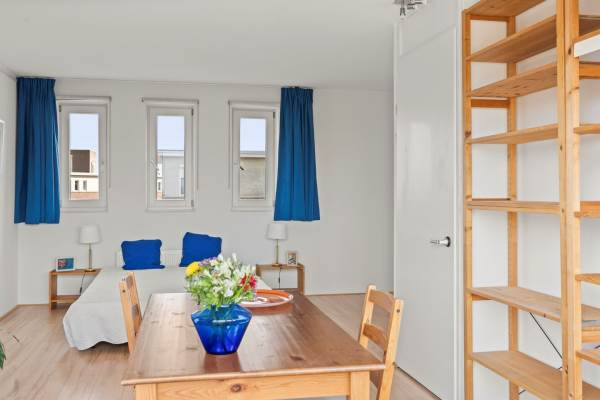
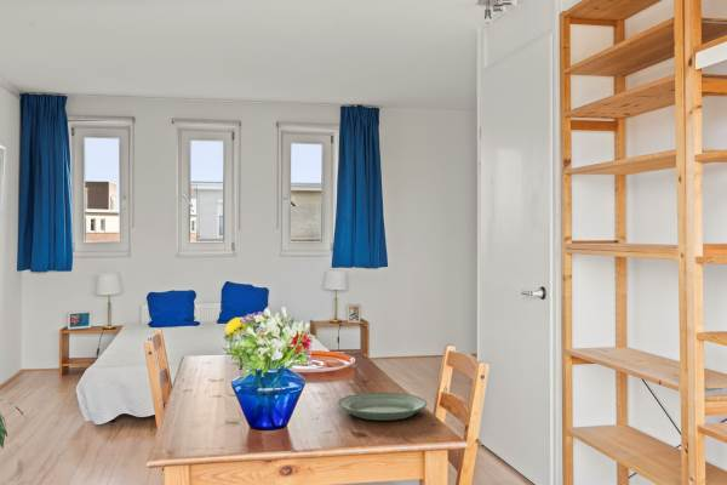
+ plate (382, 406)
